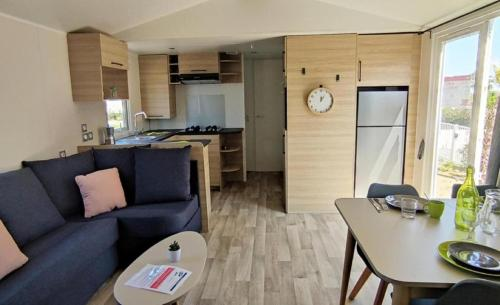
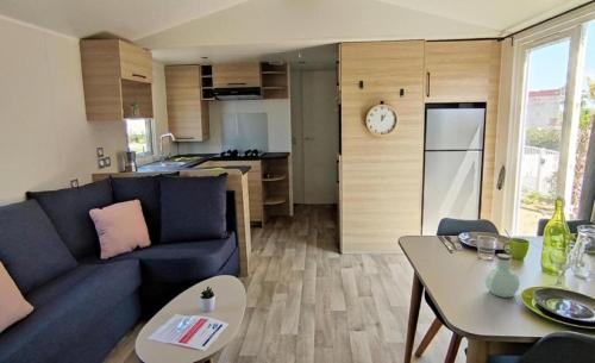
+ jar (502, 274)
